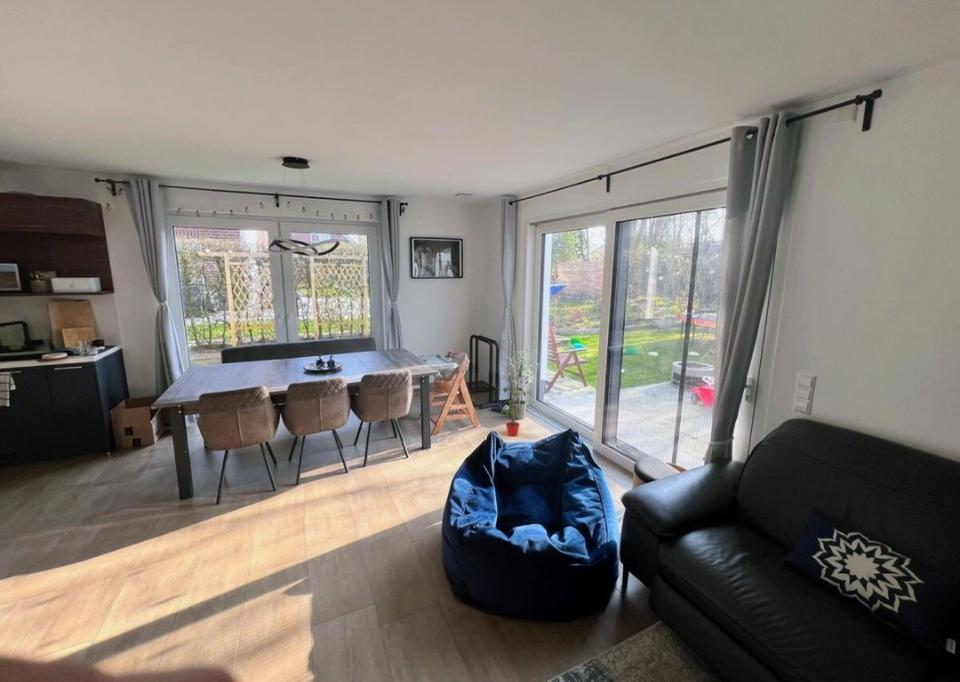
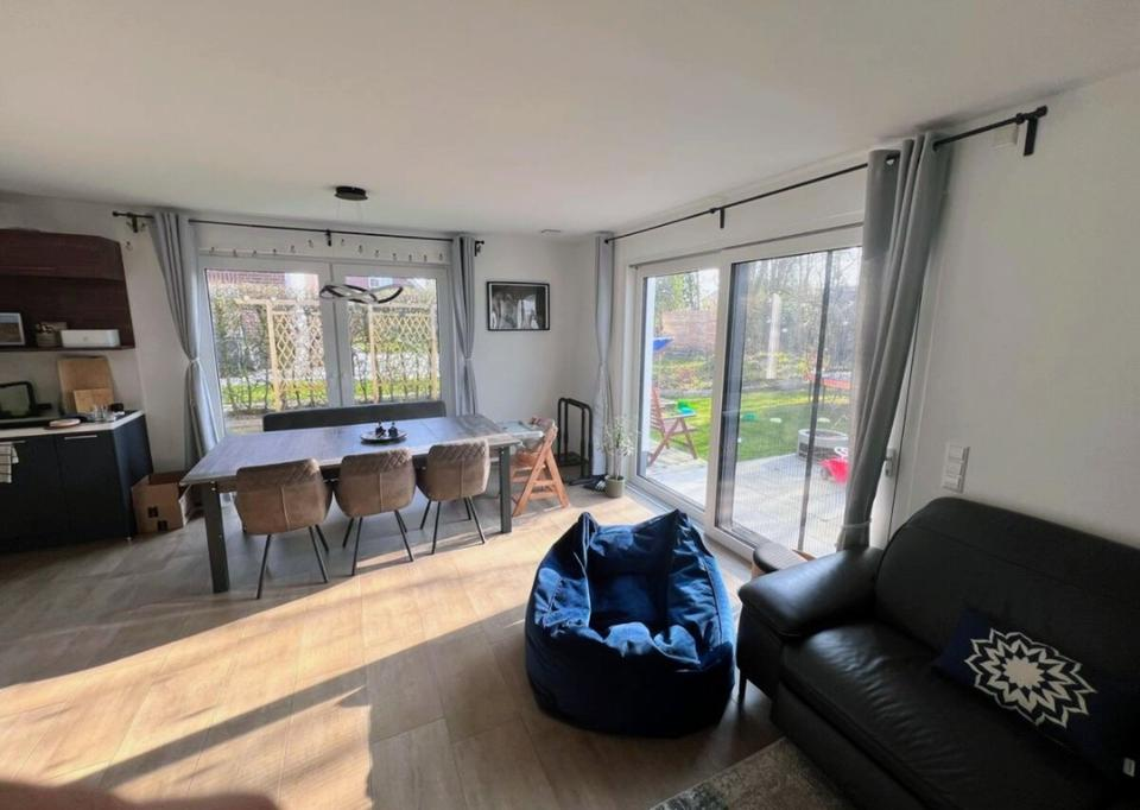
- potted plant (514, 409)
